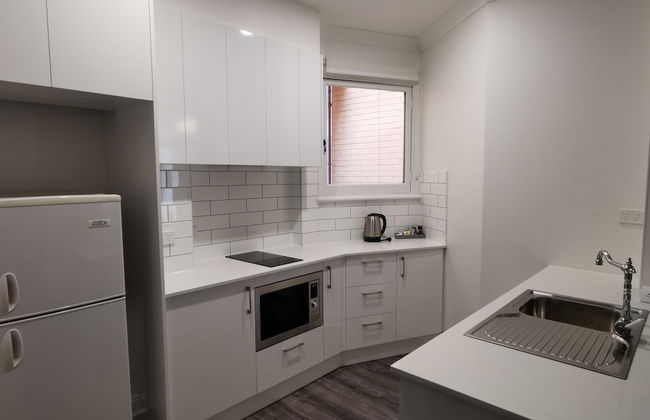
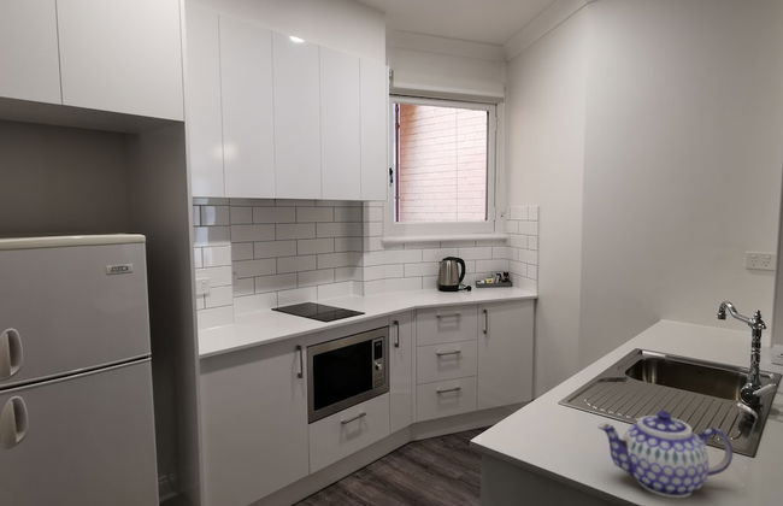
+ teapot (663, 447)
